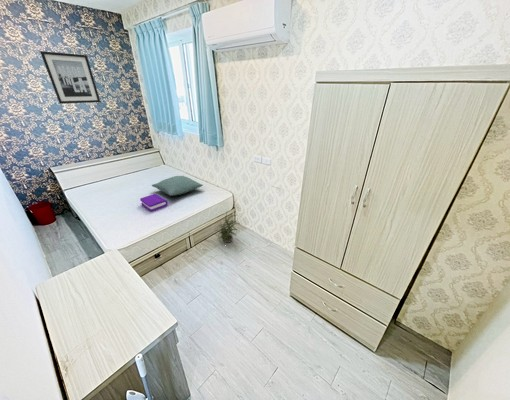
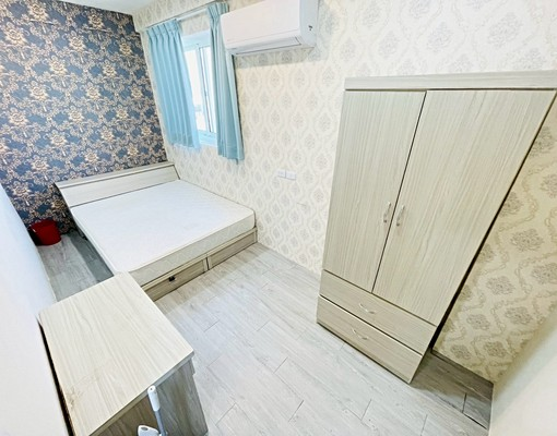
- wall art (73, 79)
- pillow (177, 184)
- book (153, 201)
- potted plant (228, 229)
